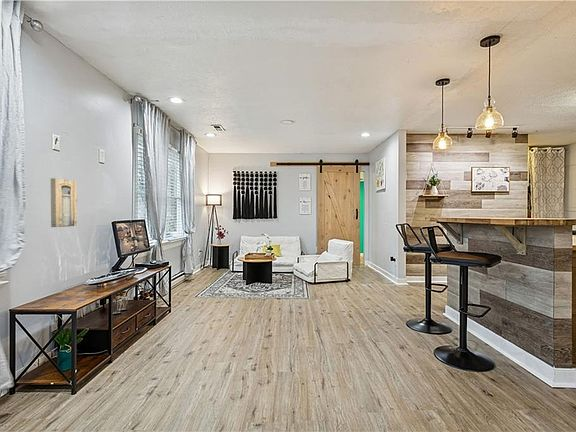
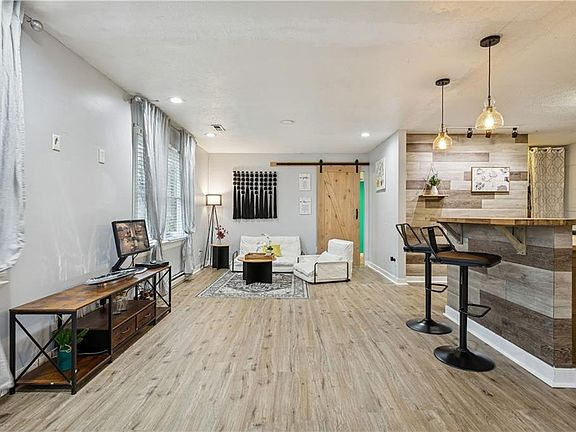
- wall art (64, 203)
